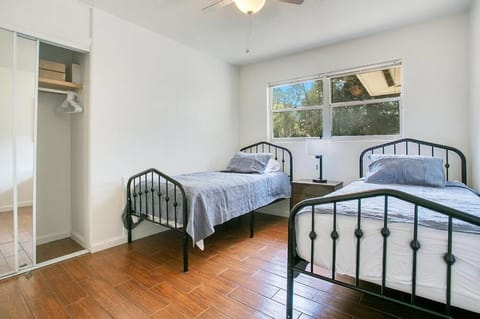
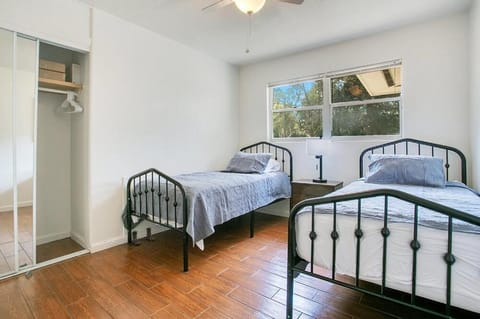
+ boots (146, 236)
